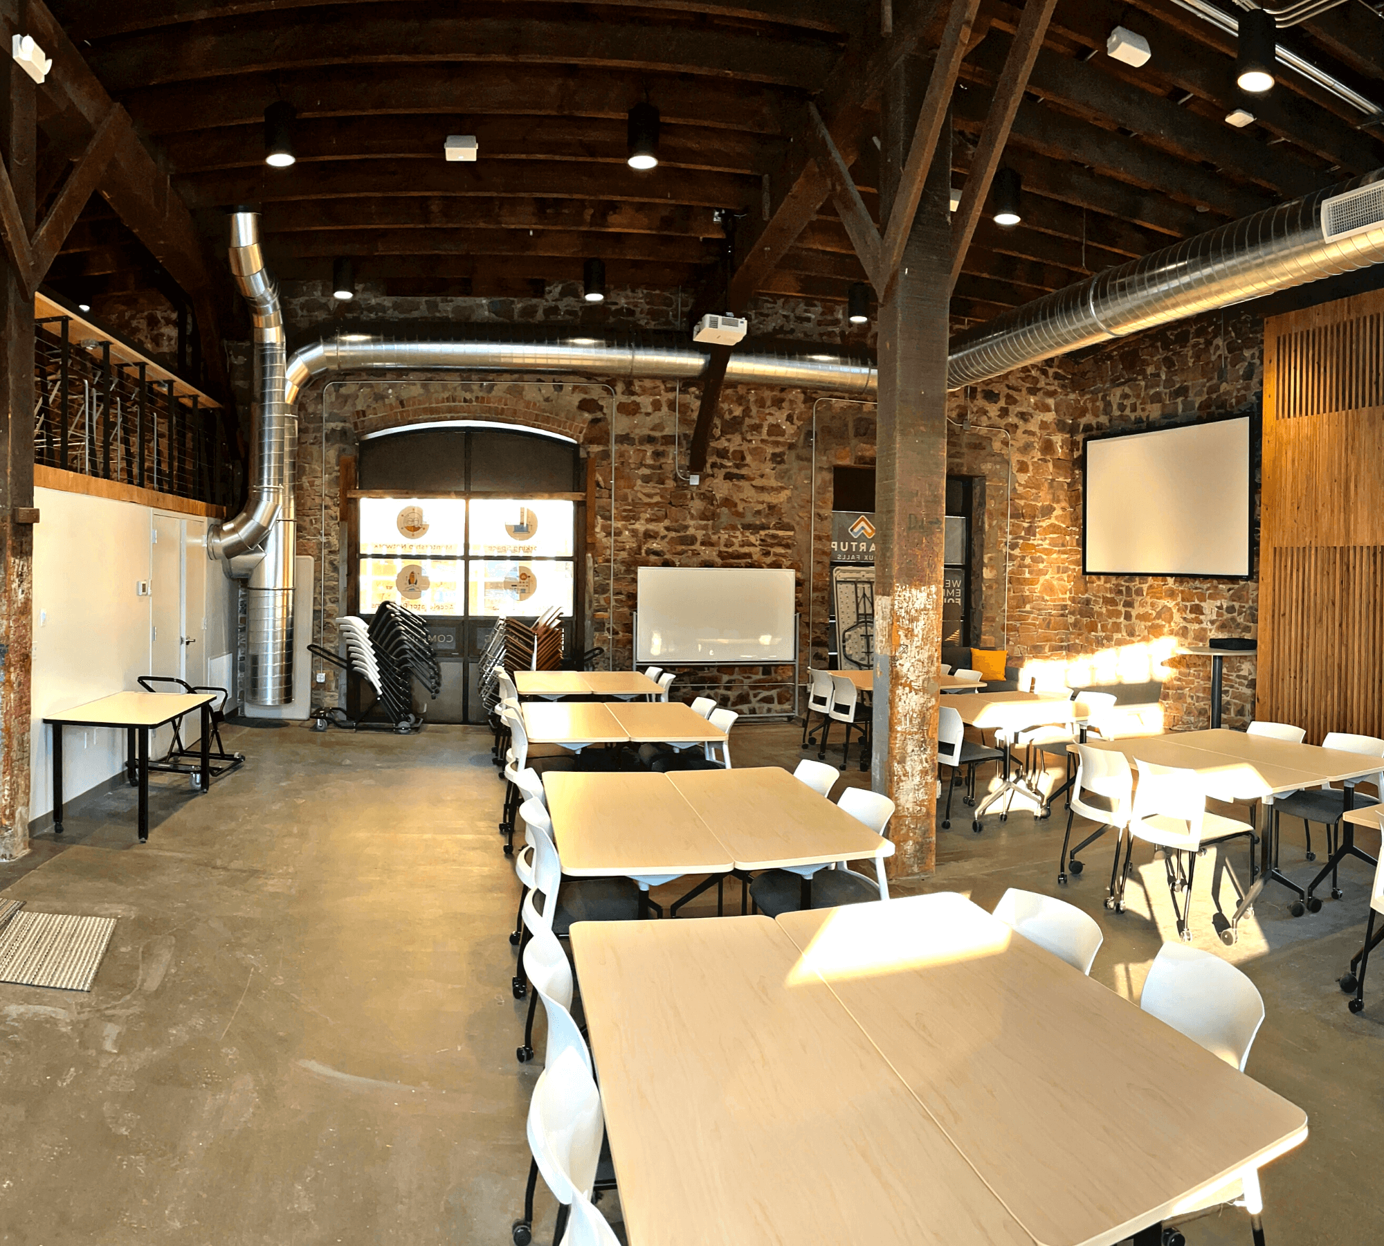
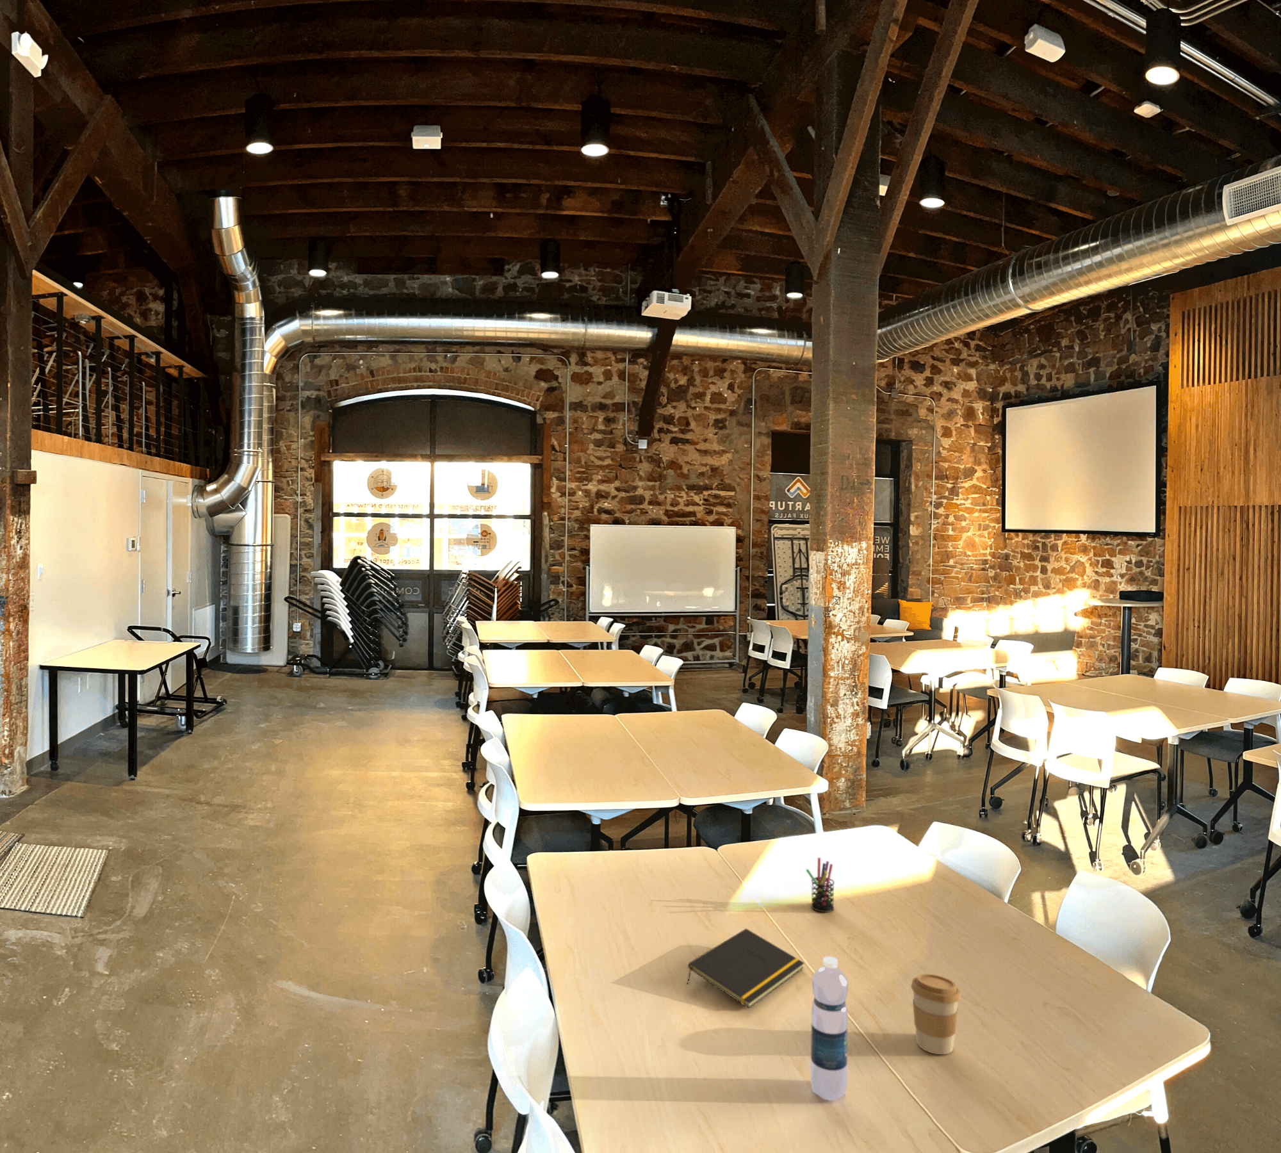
+ water bottle (829, 1025)
+ coffee cup (935, 1012)
+ pen holder (820, 884)
+ notepad (747, 965)
